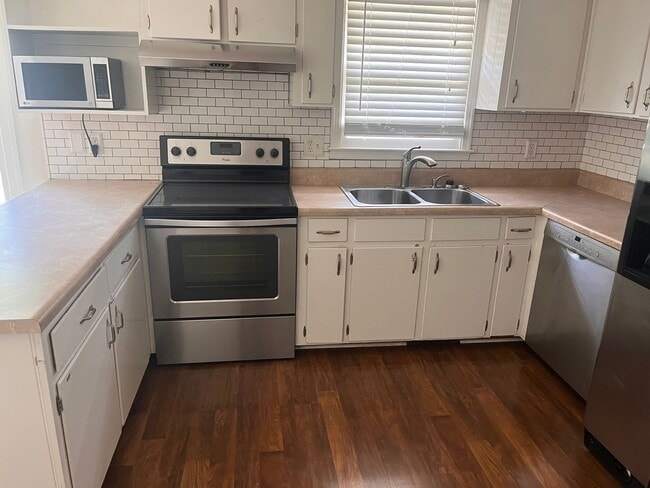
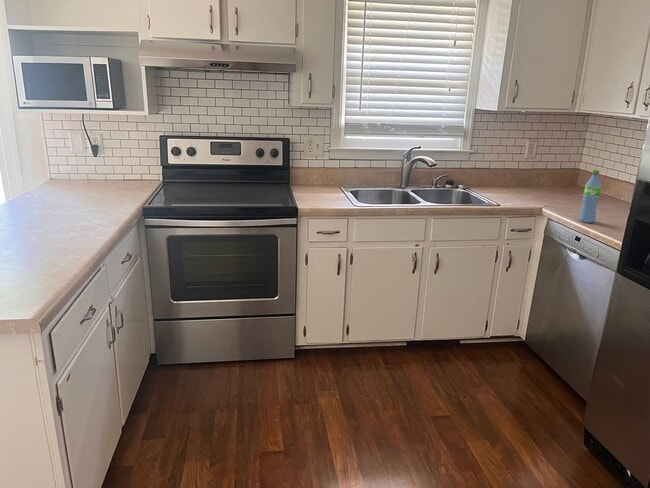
+ water bottle (591, 196)
